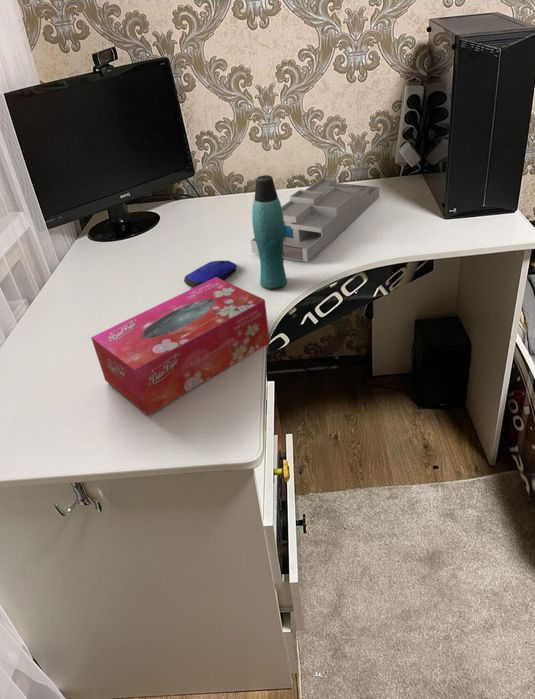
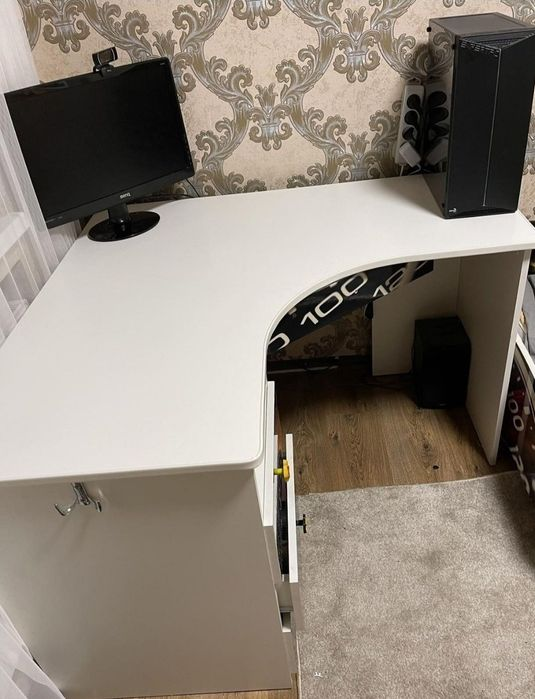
- tissue box (184, 340)
- bottle (269, 233)
- desk organizer (319, 208)
- computer mouse (211, 272)
